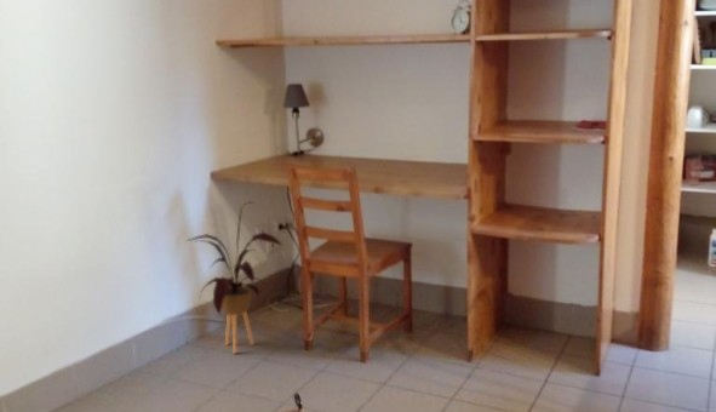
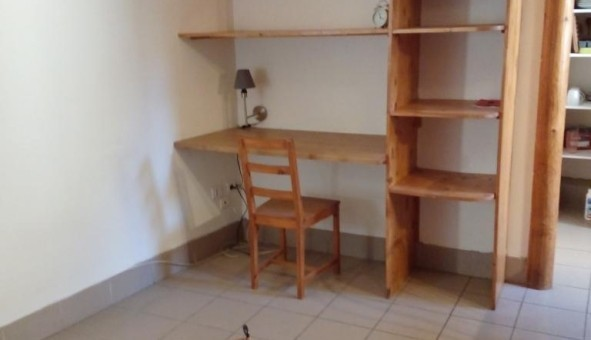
- house plant (231, 277)
